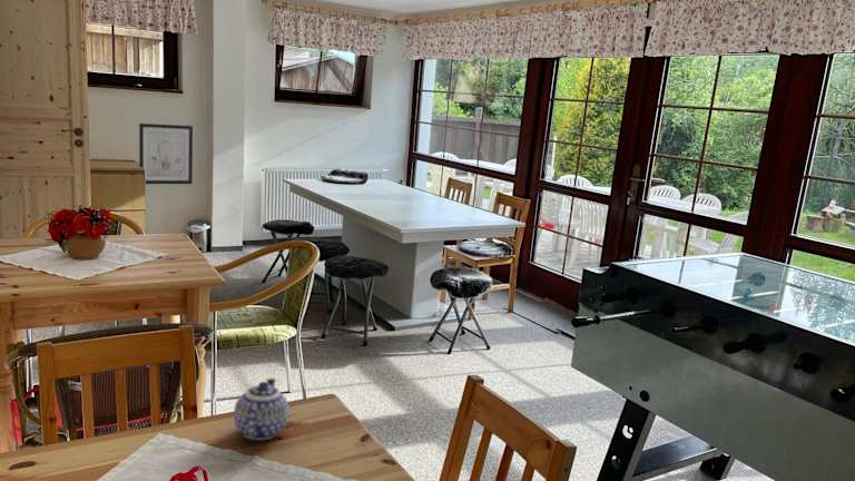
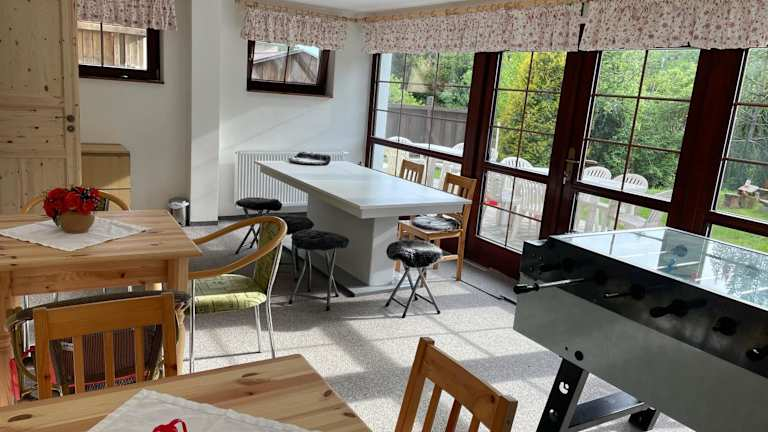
- teapot (262, 406)
- wall art (166, 154)
